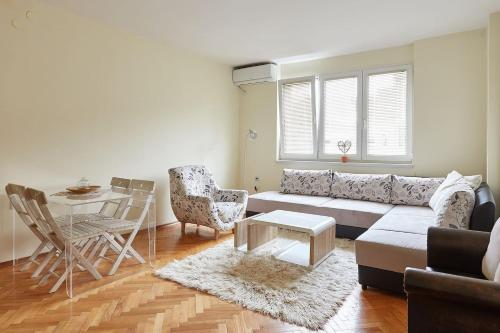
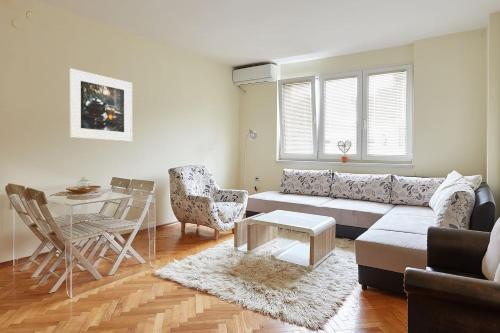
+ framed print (103, 108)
